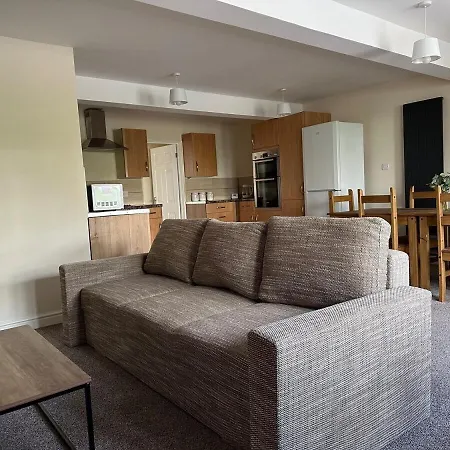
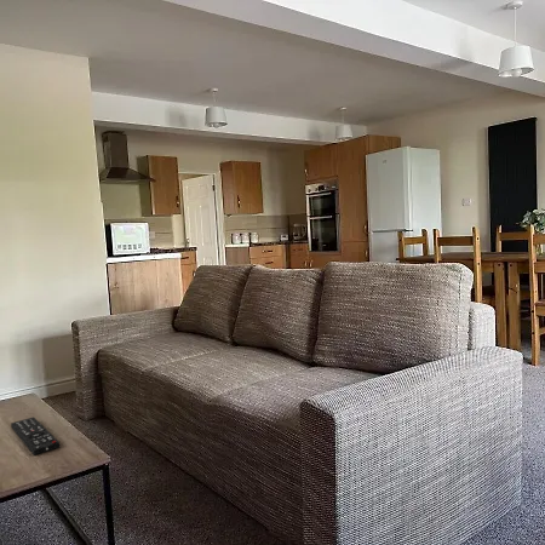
+ remote control (34, 434)
